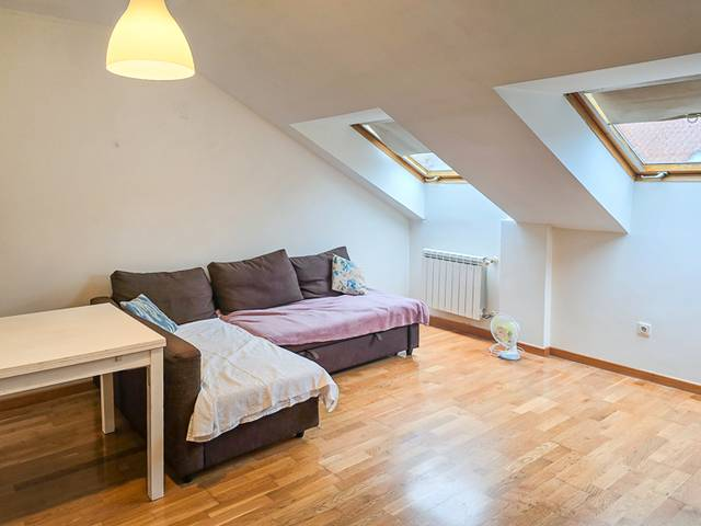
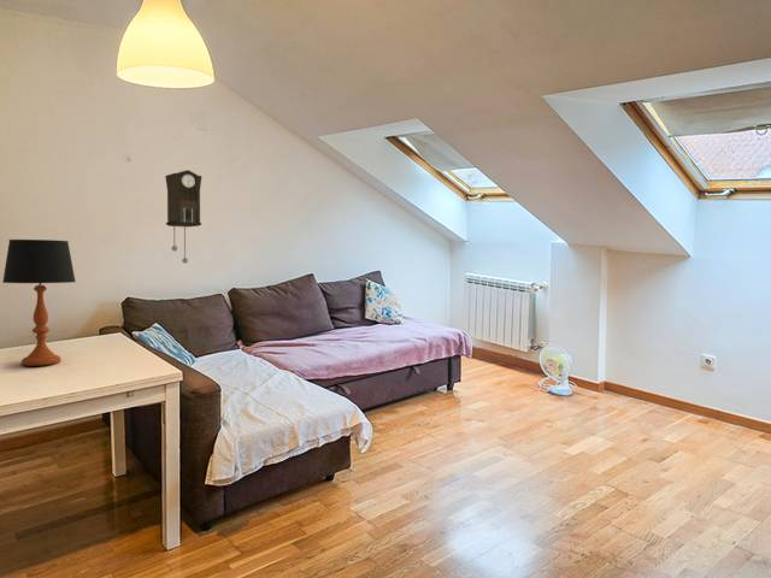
+ table lamp (40, 301)
+ pendulum clock (183, 217)
